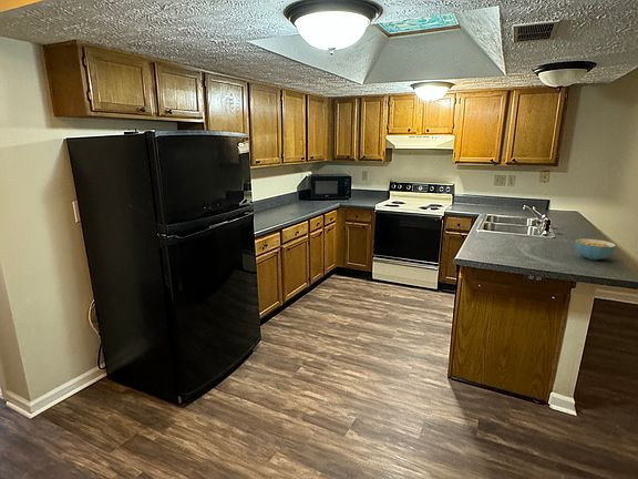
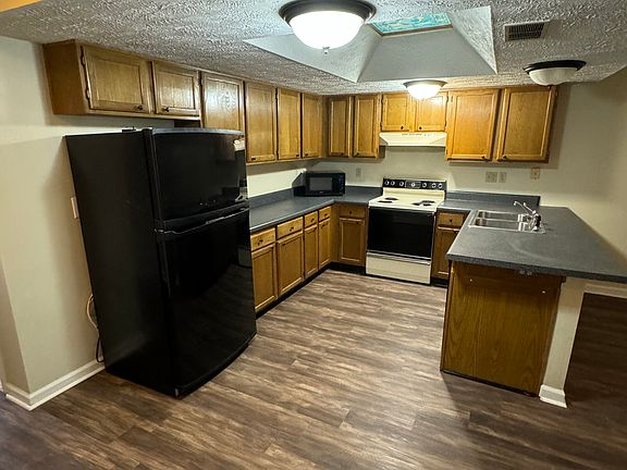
- cereal bowl (593, 251)
